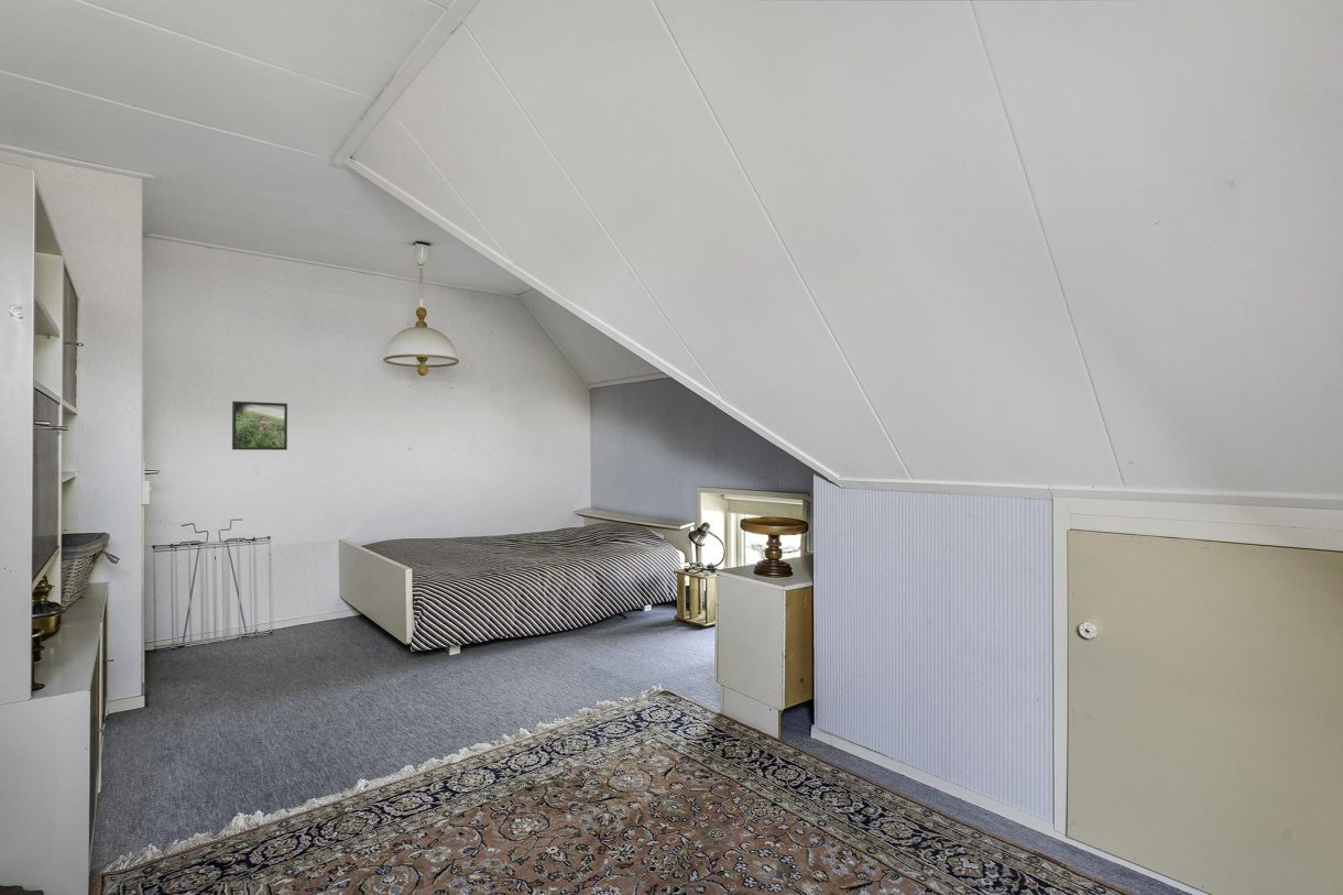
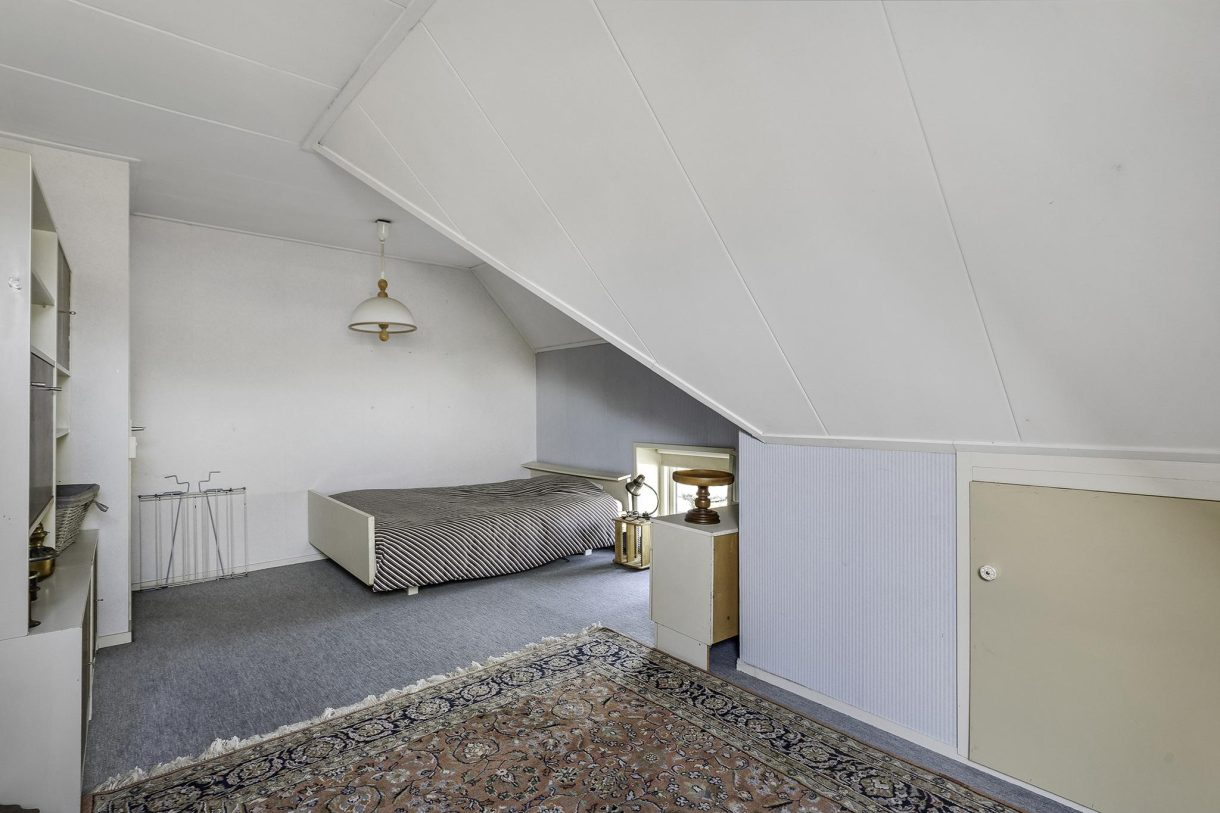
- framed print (260, 426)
